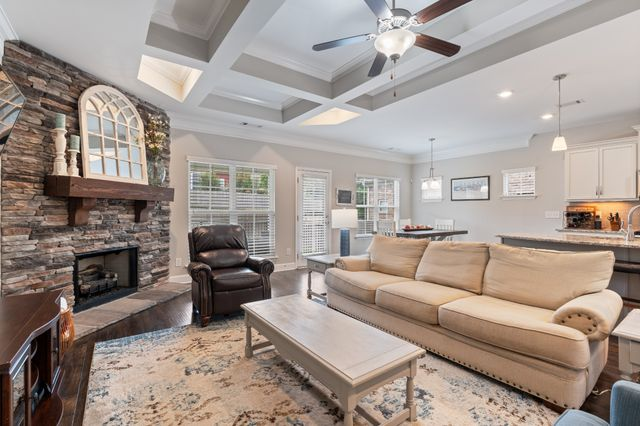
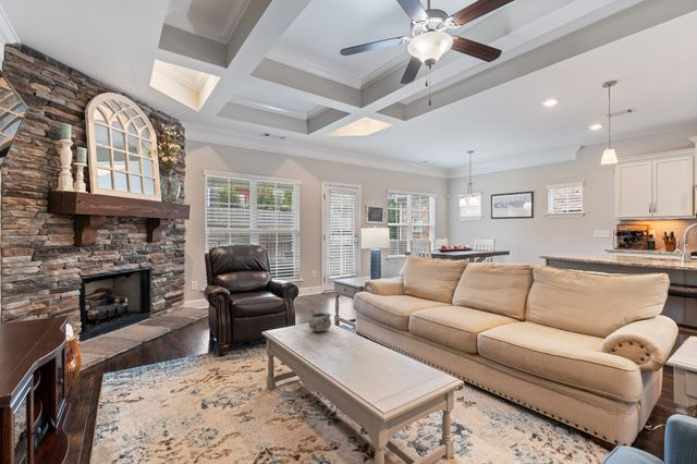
+ decorative bowl (319, 320)
